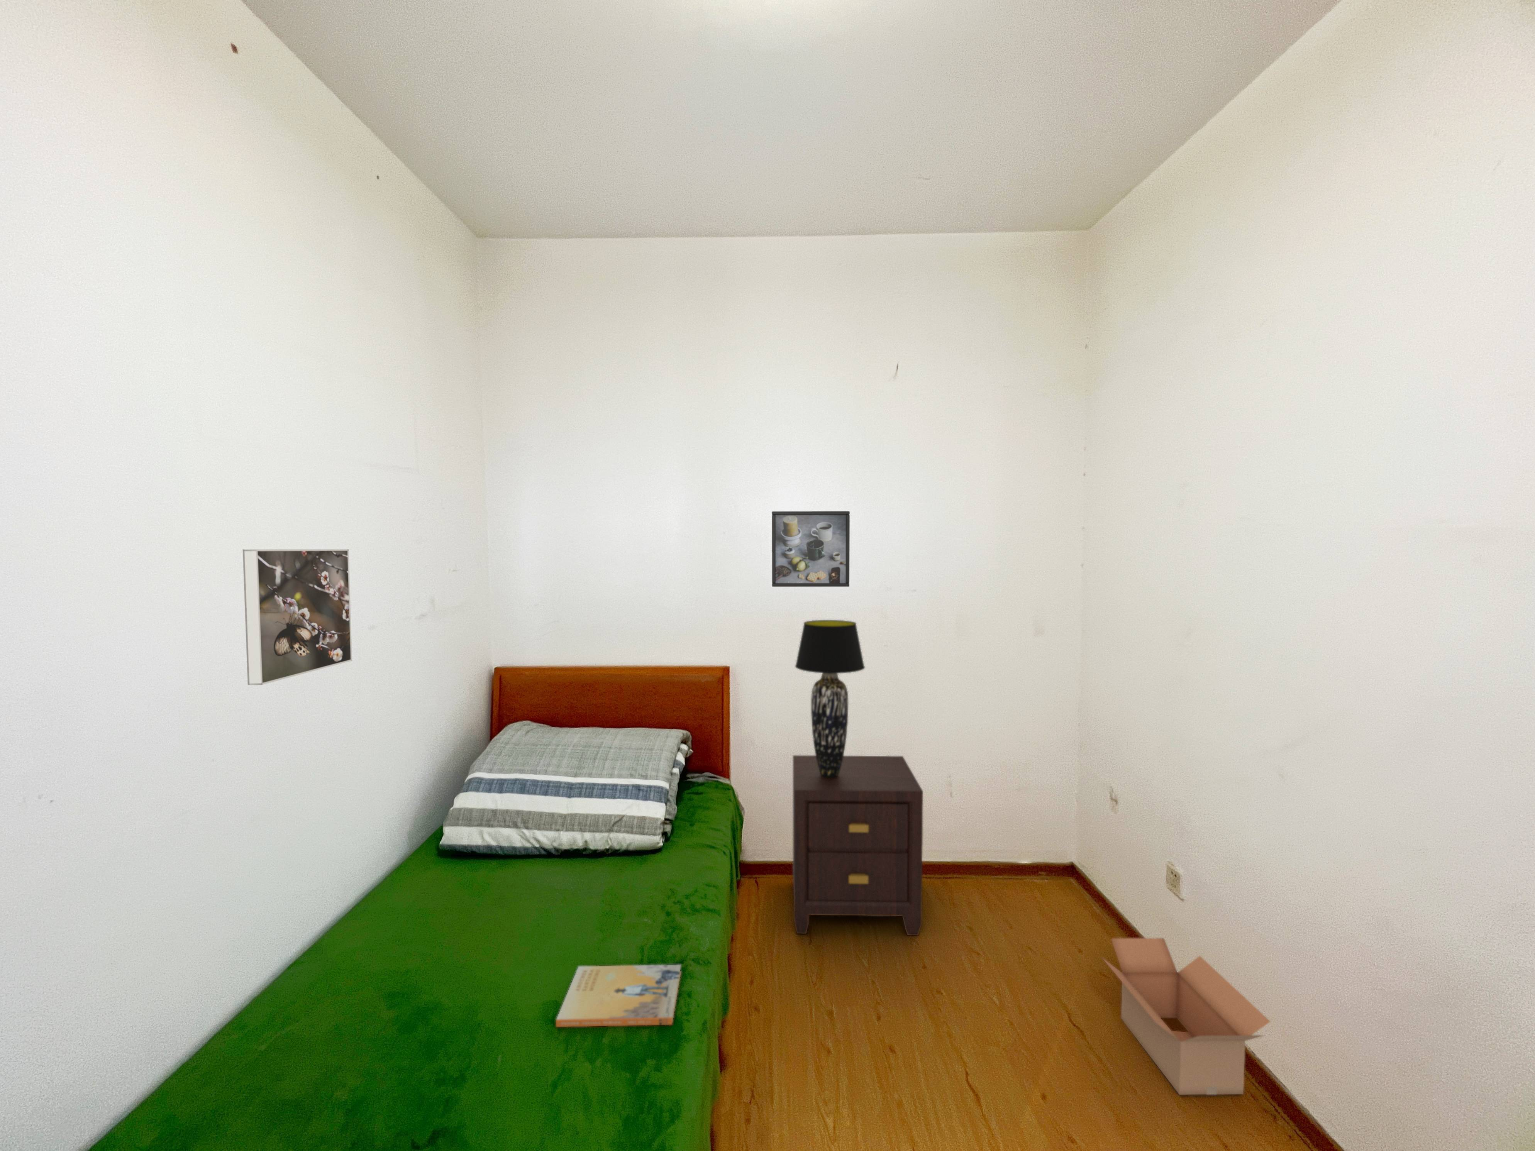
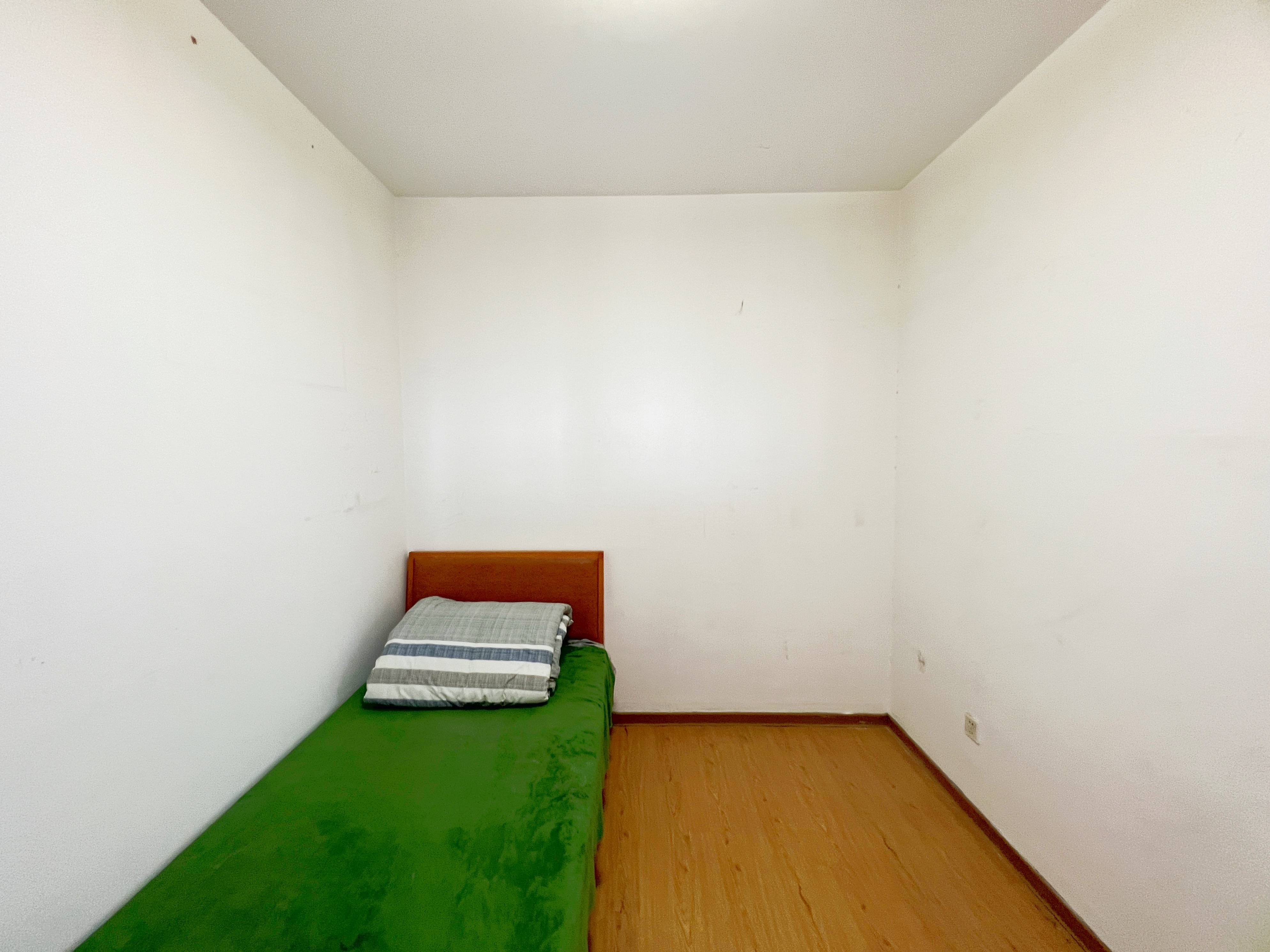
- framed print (810, 549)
- table lamp (829, 699)
- book (622, 994)
- cardboard box (1178, 1017)
- nightstand (852, 840)
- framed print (302, 611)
